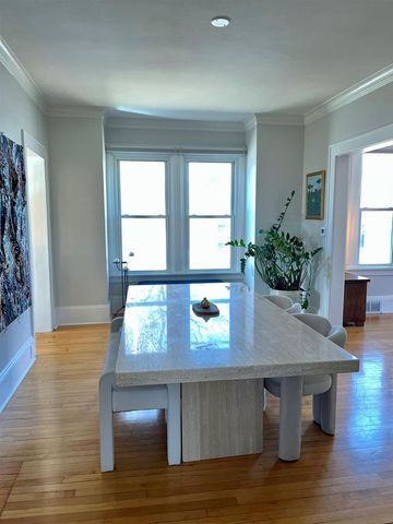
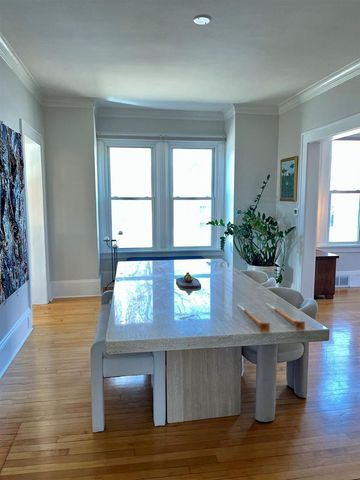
+ candlestick (270, 306)
